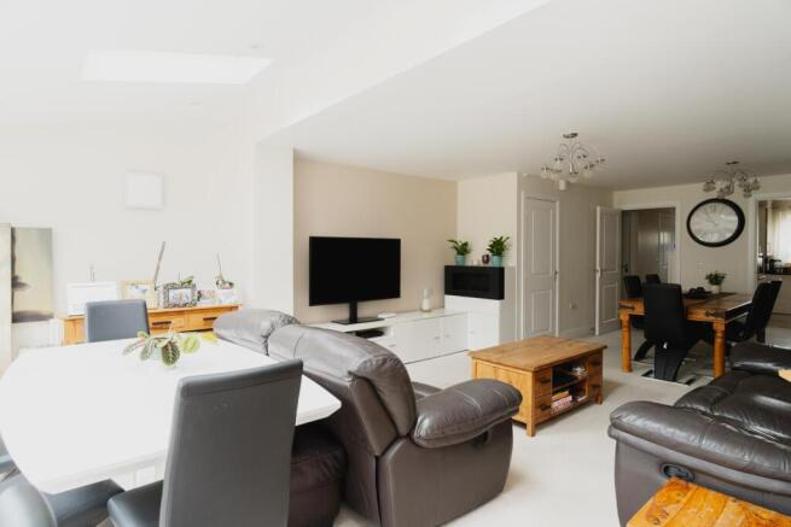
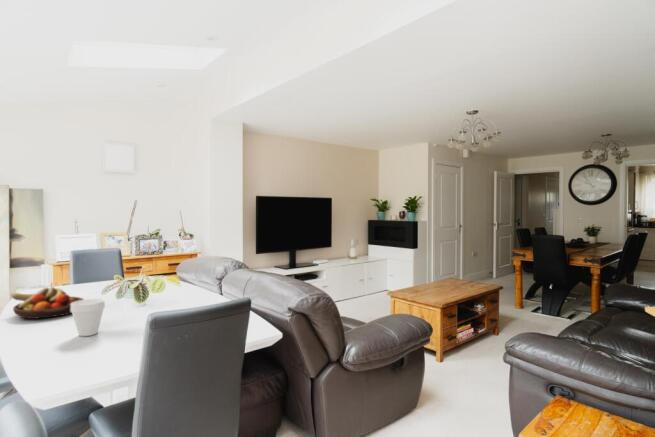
+ fruit bowl (49, 300)
+ cup (88, 317)
